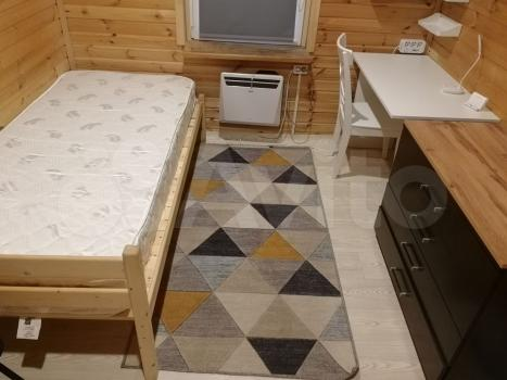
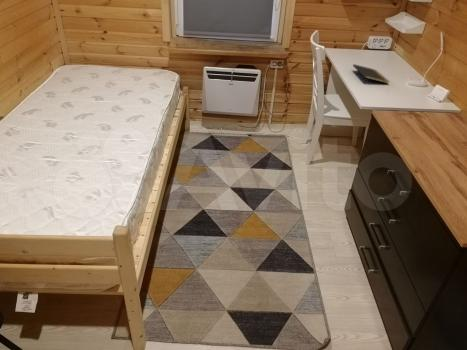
+ notepad (370, 73)
